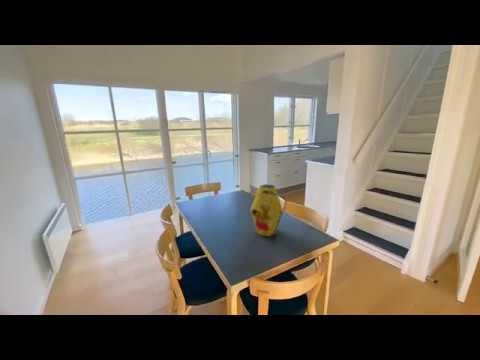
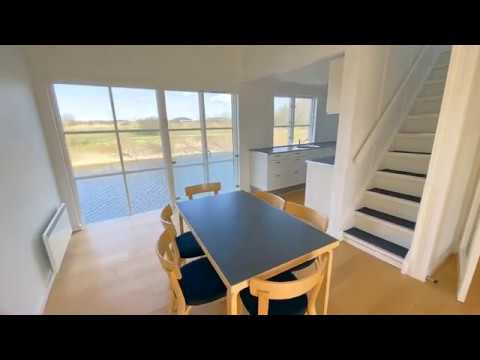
- vase (266, 209)
